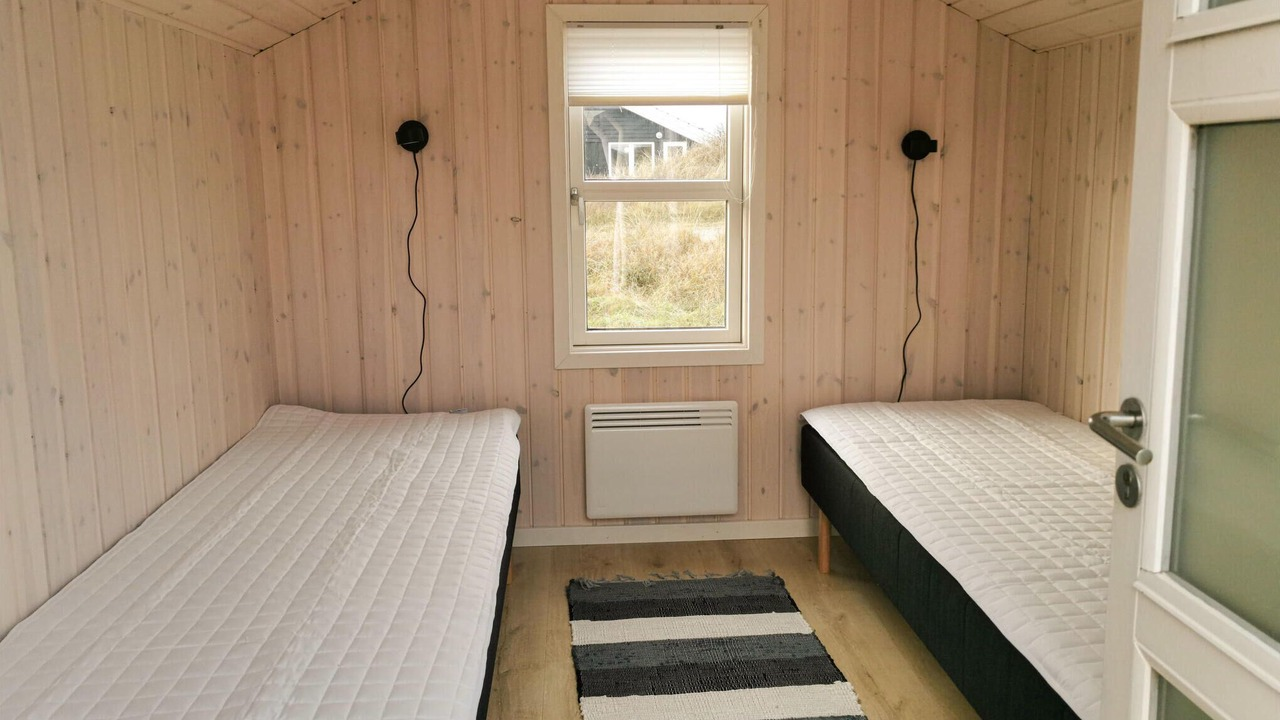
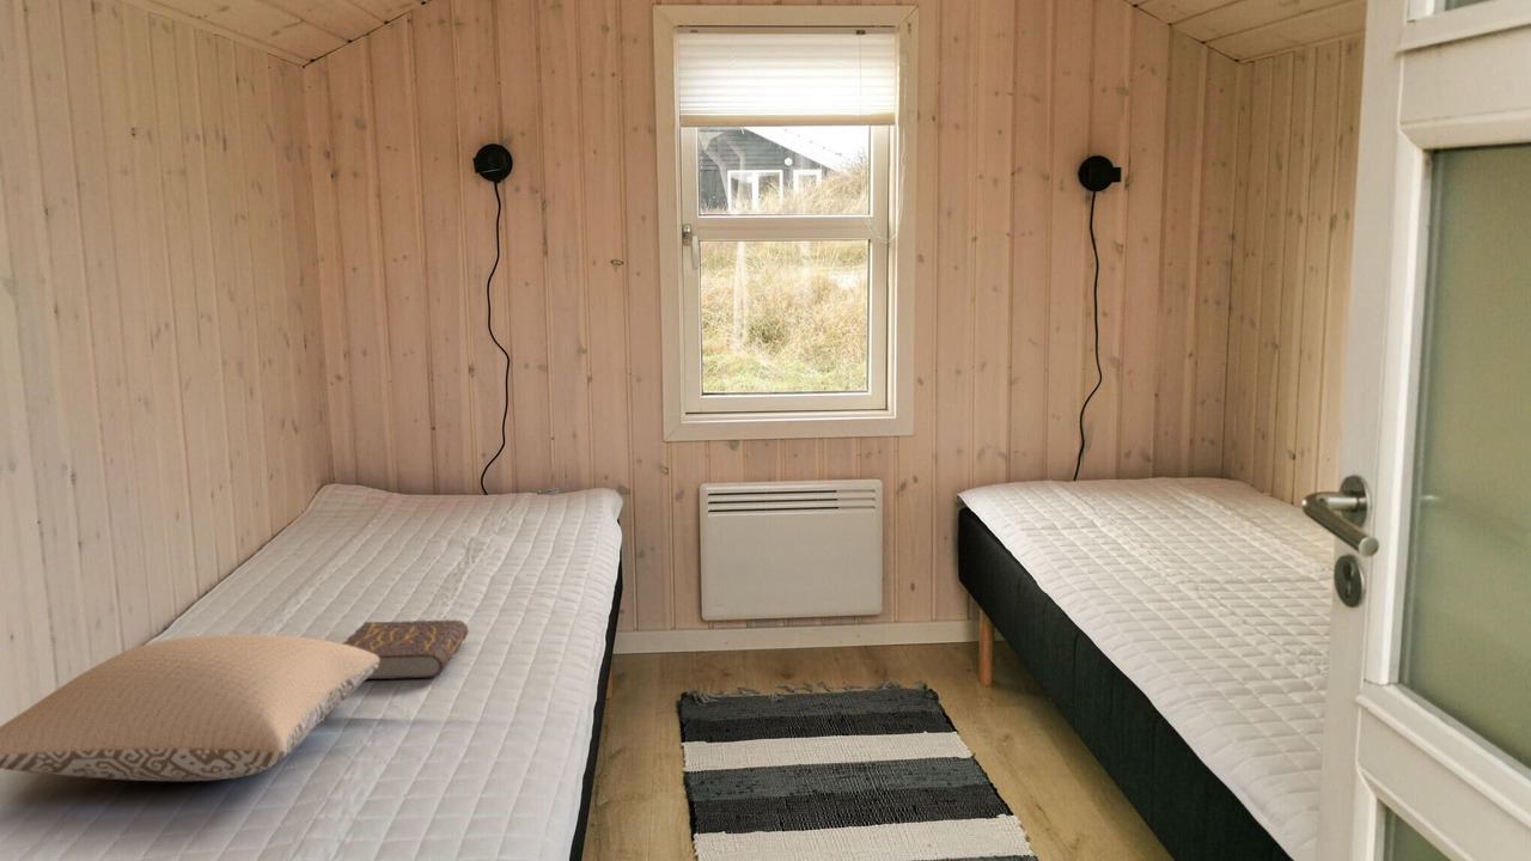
+ pillow (191, 703)
+ book (402, 648)
